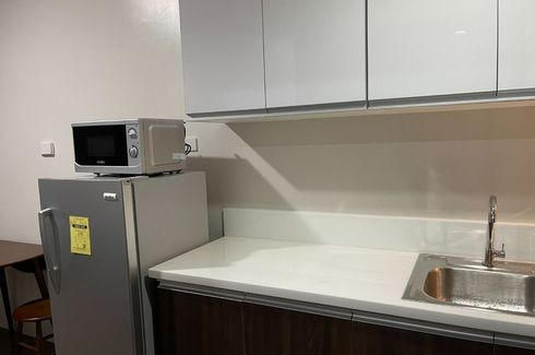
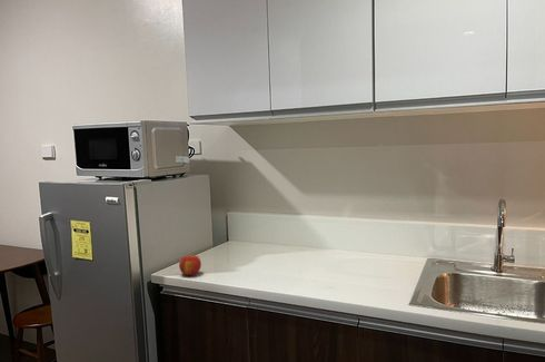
+ apple (190, 264)
